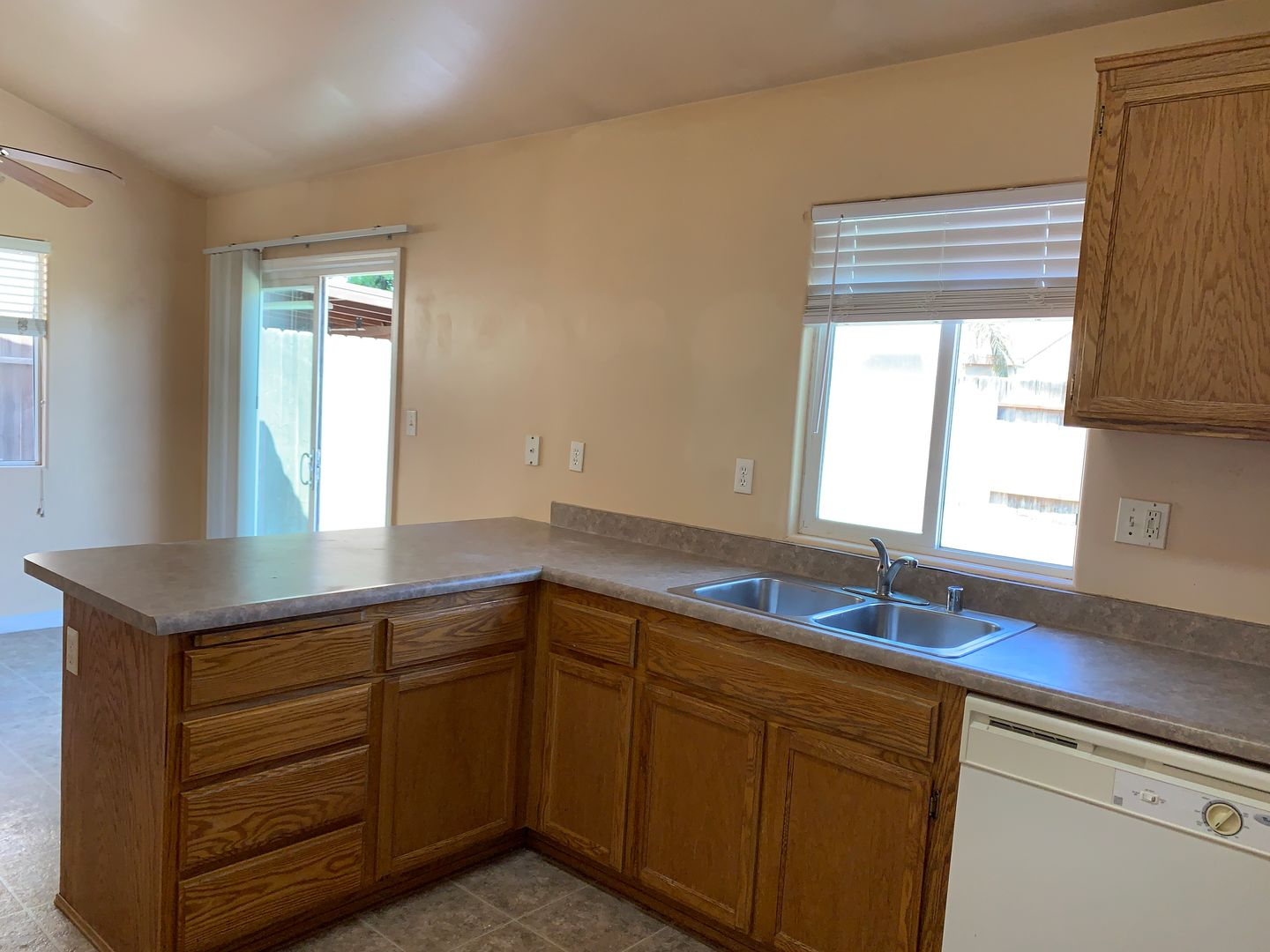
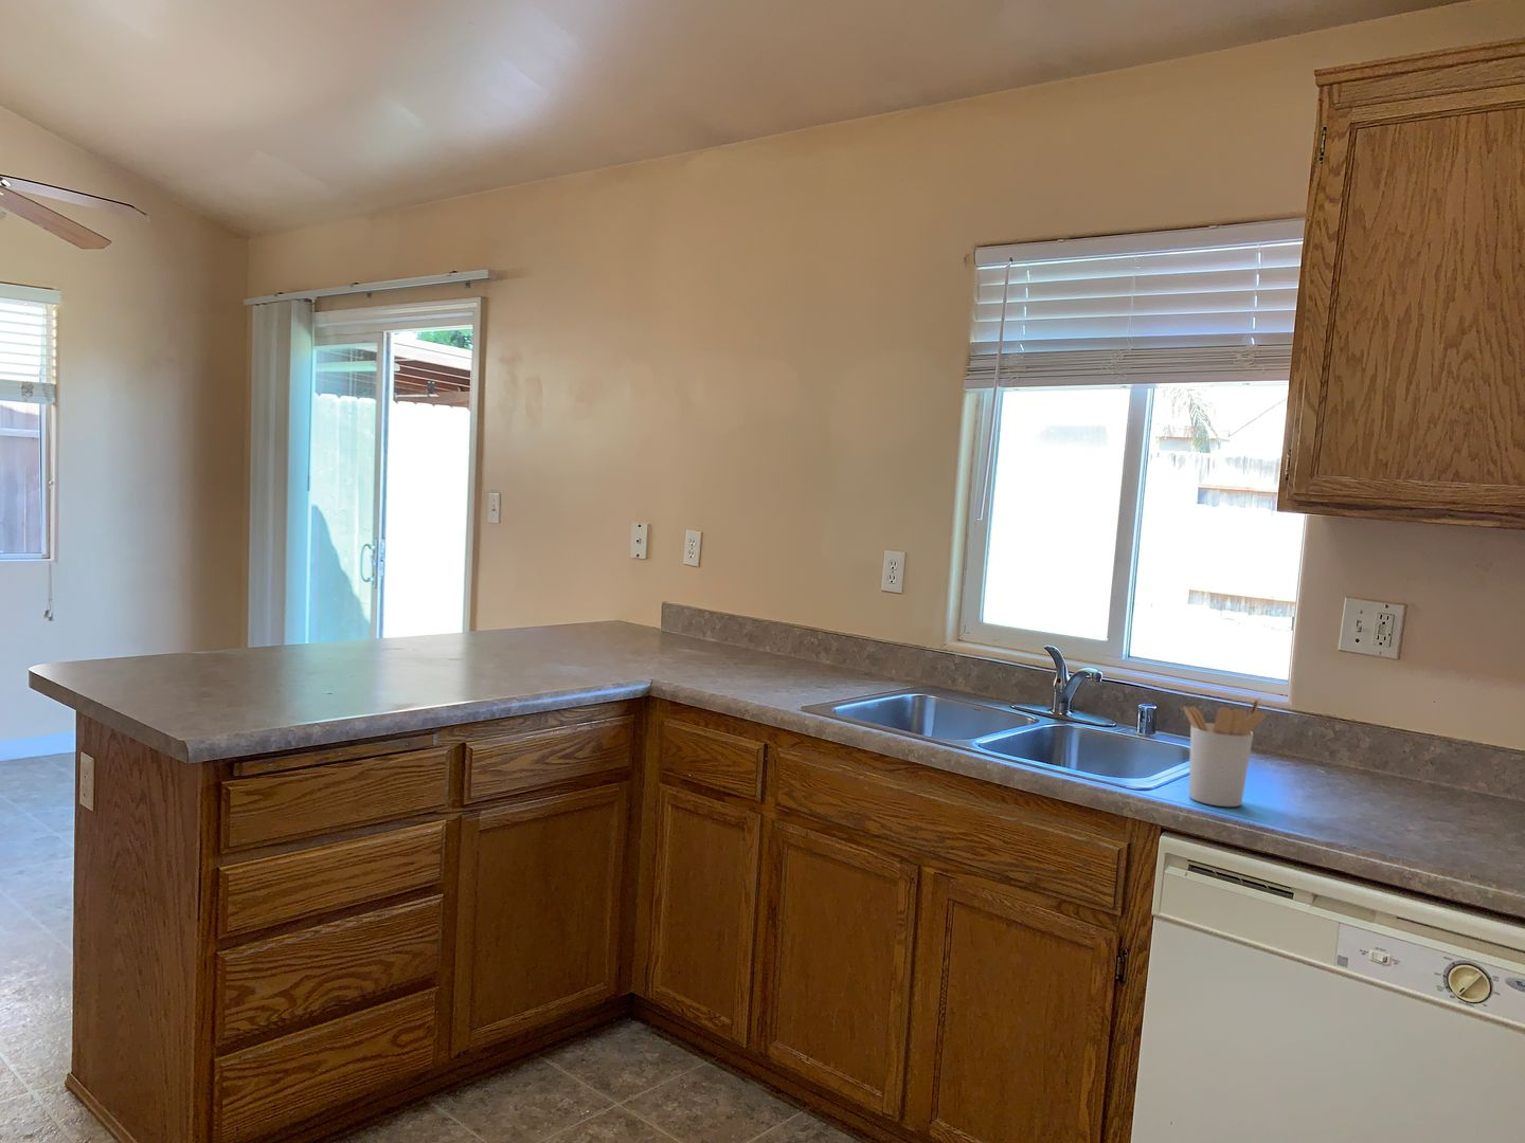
+ utensil holder (1225, 750)
